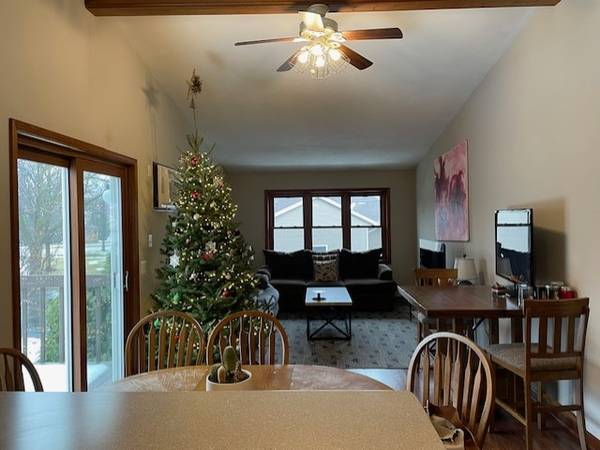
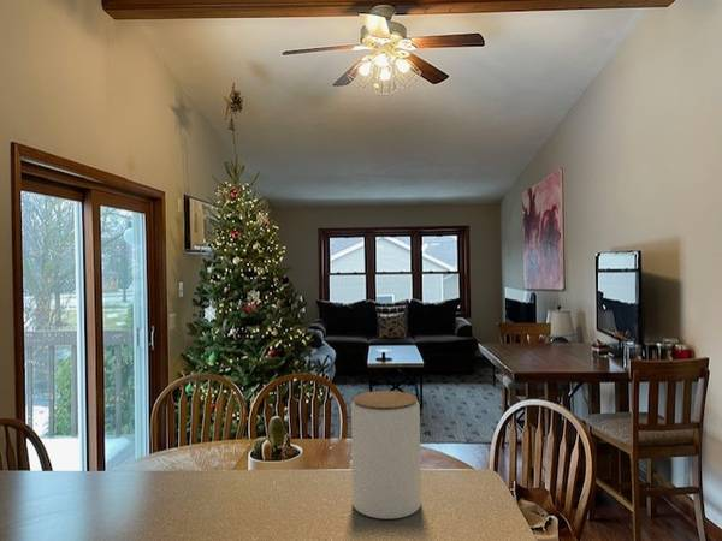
+ jar (385, 450)
